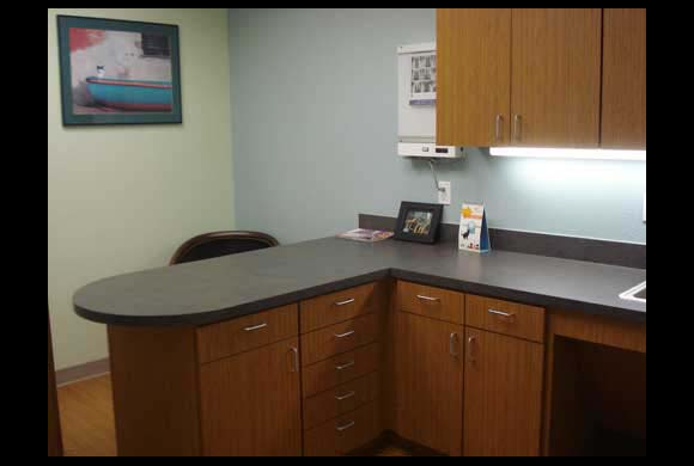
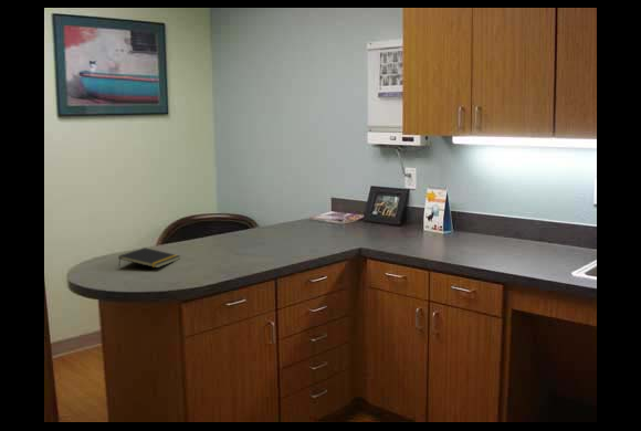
+ notepad (150, 256)
